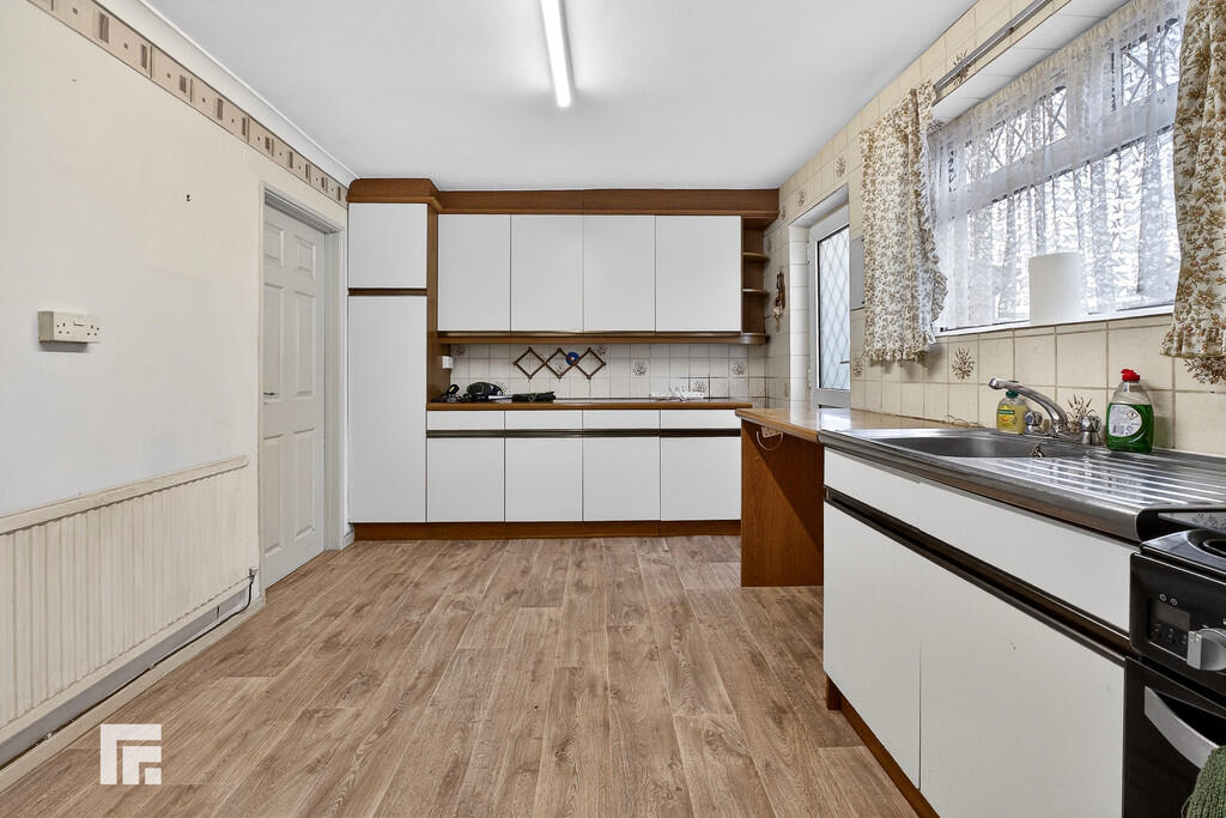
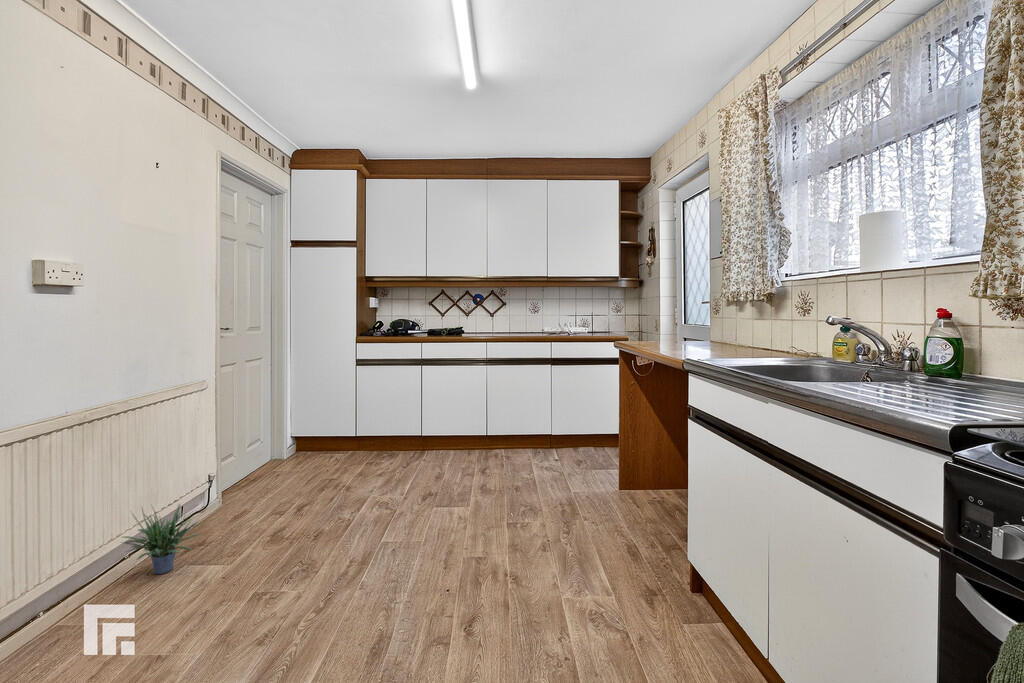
+ potted plant (159, 533)
